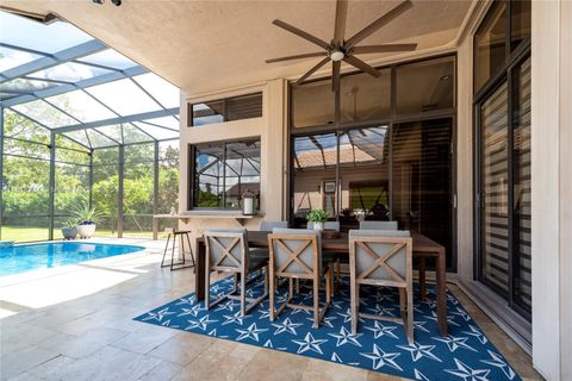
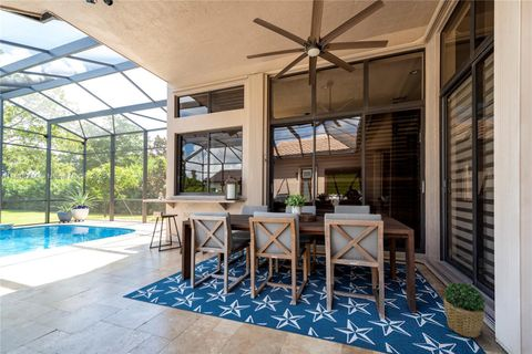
+ potted plant (463, 306)
